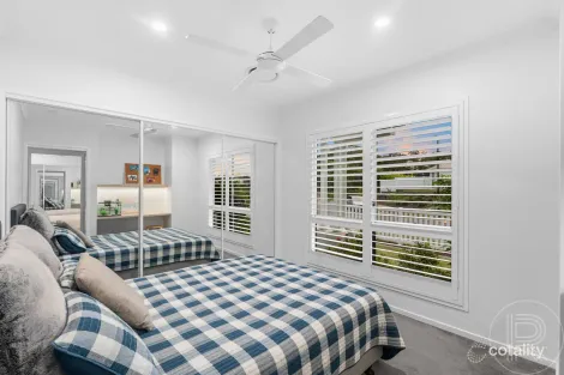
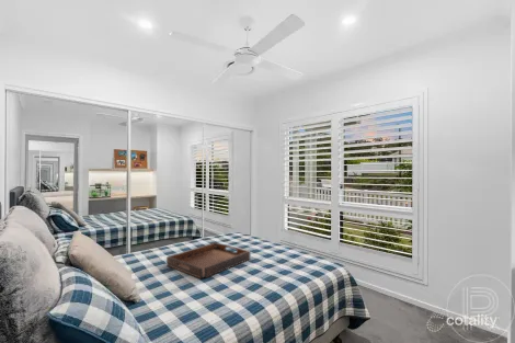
+ serving tray (209, 258)
